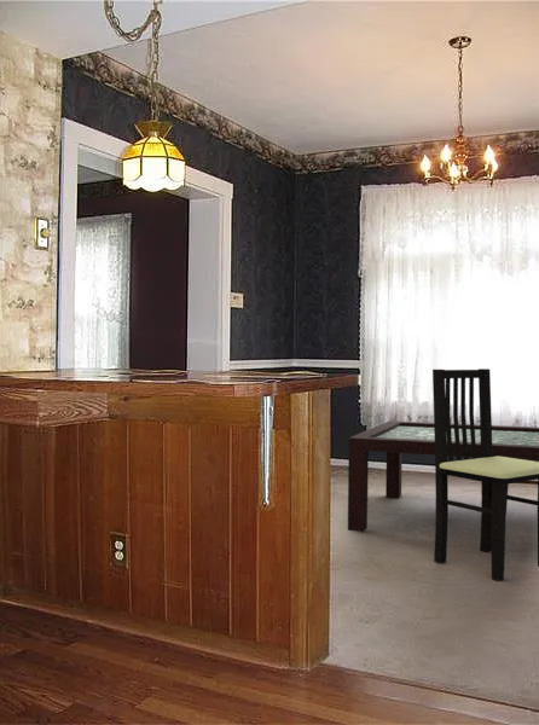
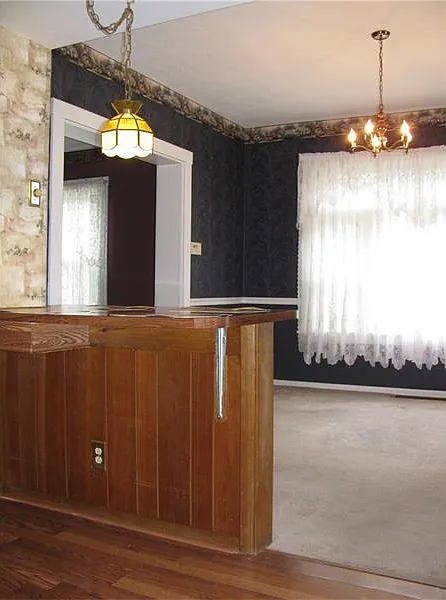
- coffee table (463, 456)
- dining chair (493, 466)
